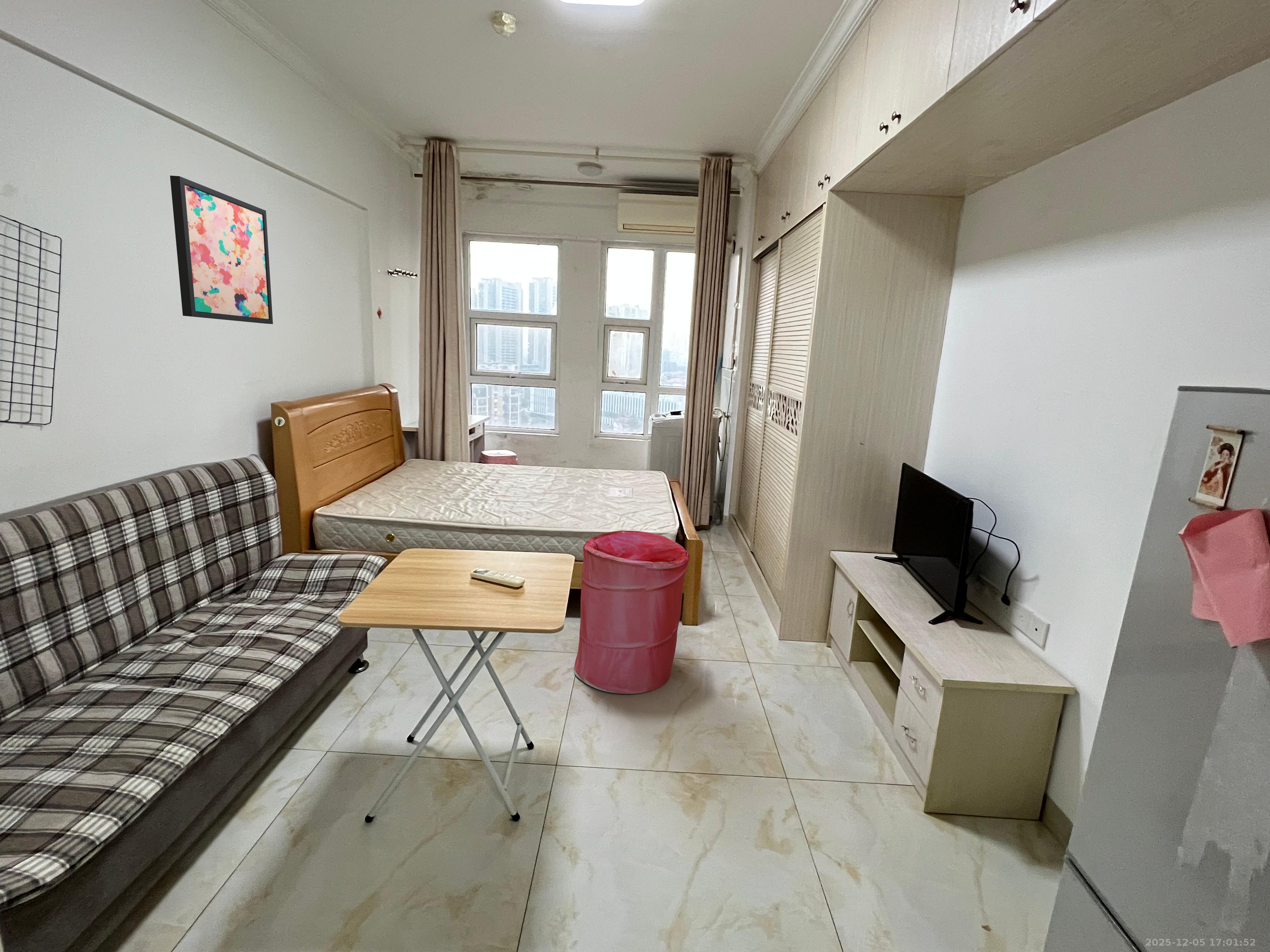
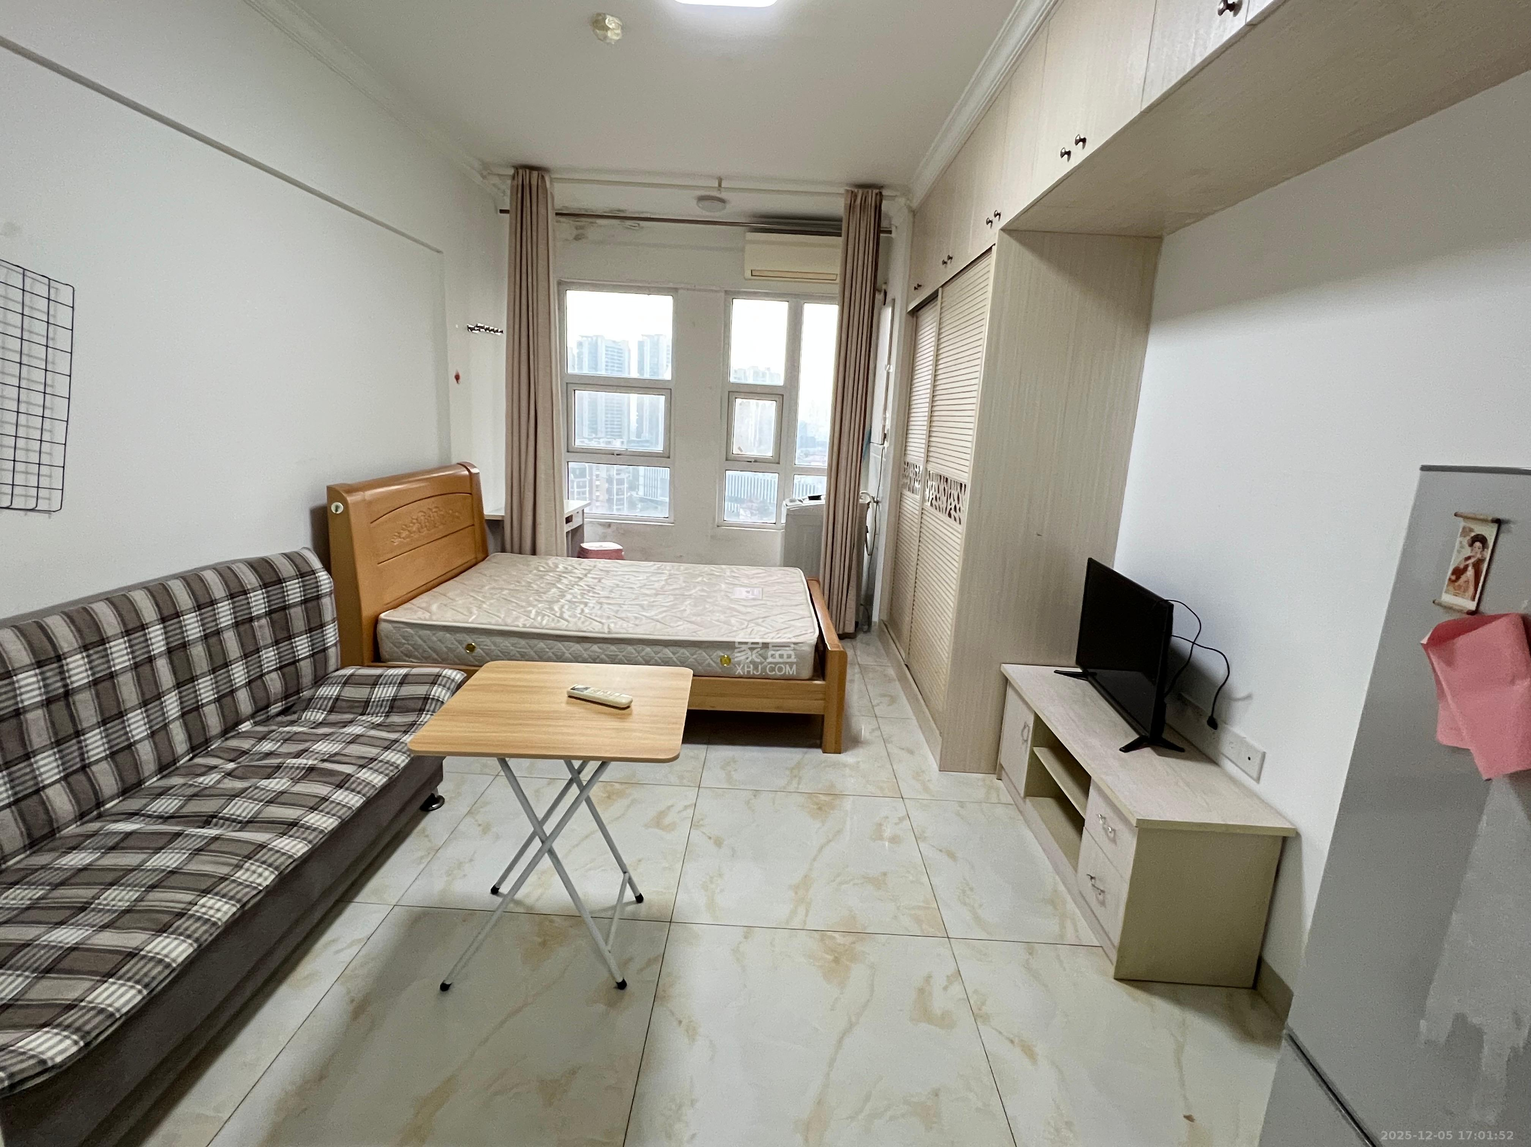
- laundry hamper (632, 606)
- wall art (228, 259)
